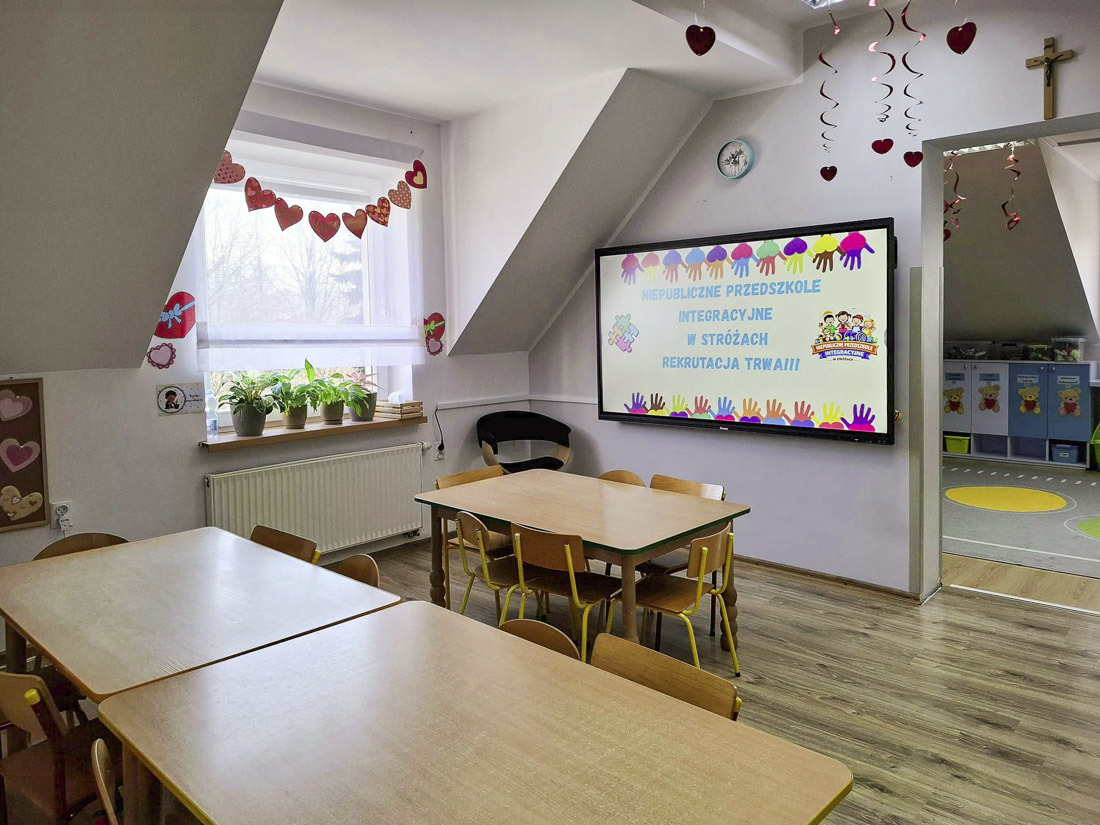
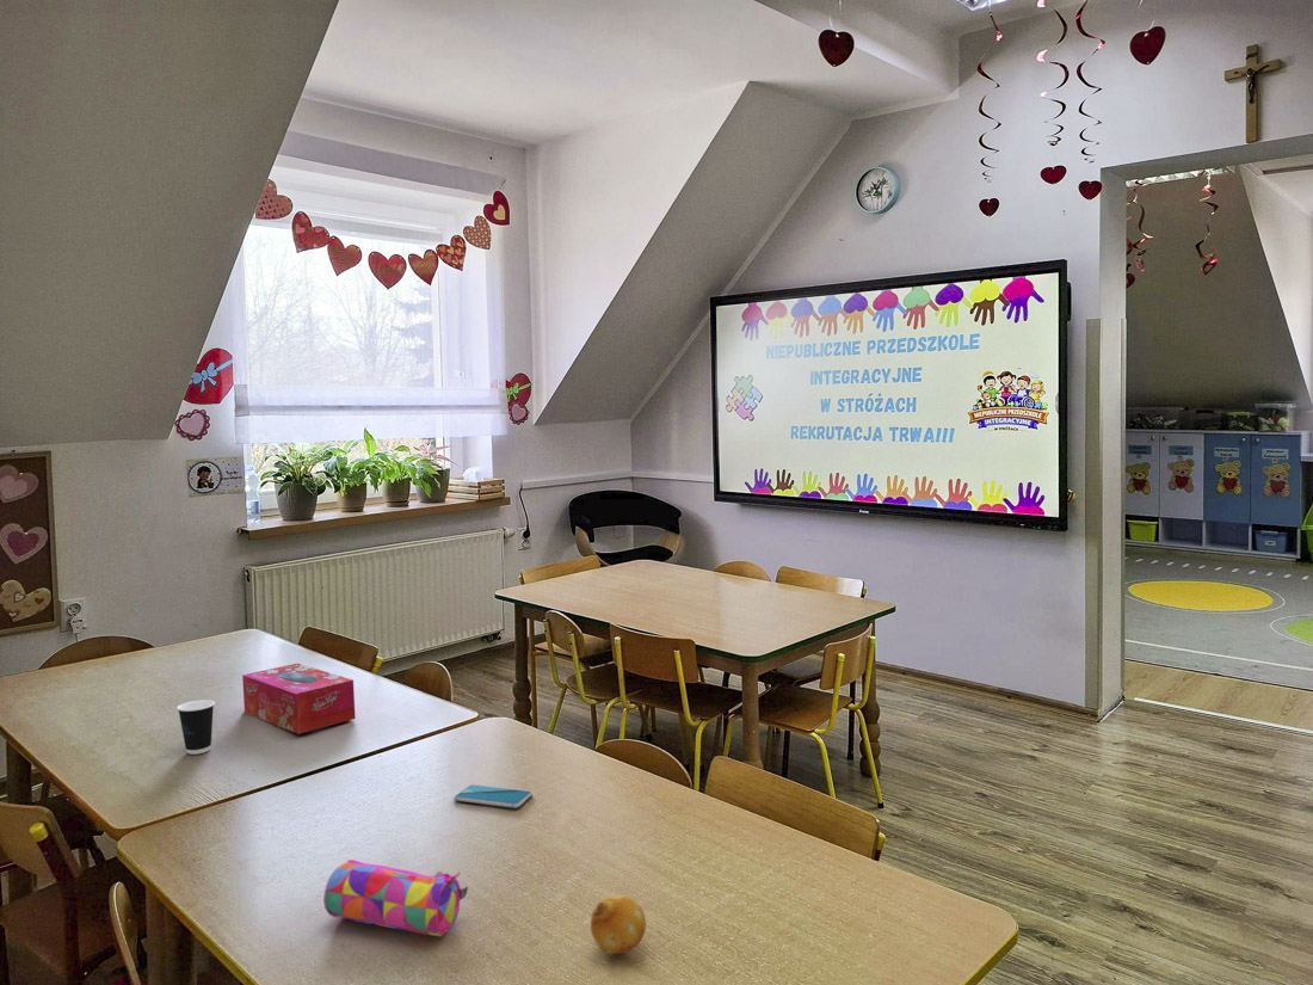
+ dixie cup (197, 727)
+ tissue box (297, 696)
+ fruit (617, 923)
+ pencil case (395, 894)
+ smartphone (493, 795)
